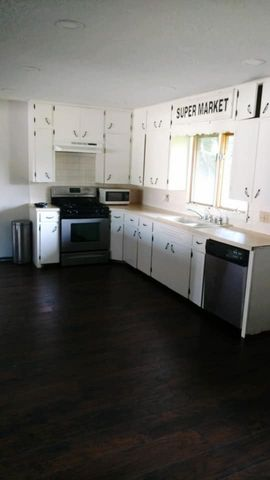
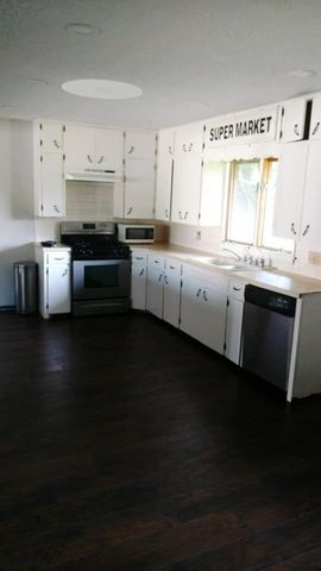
+ ceiling light (102, 84)
